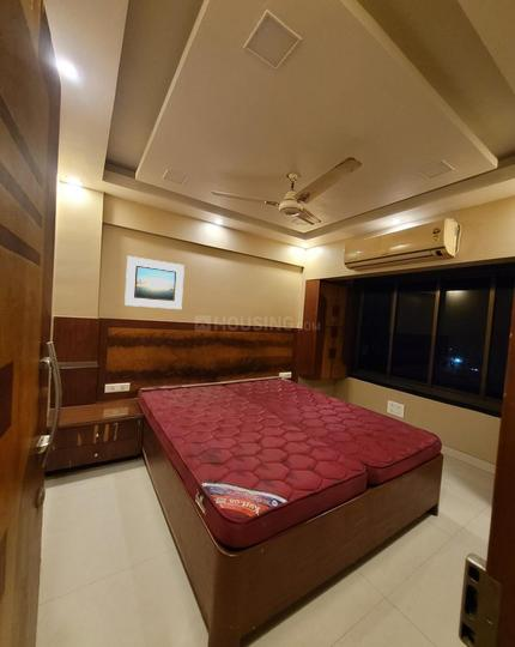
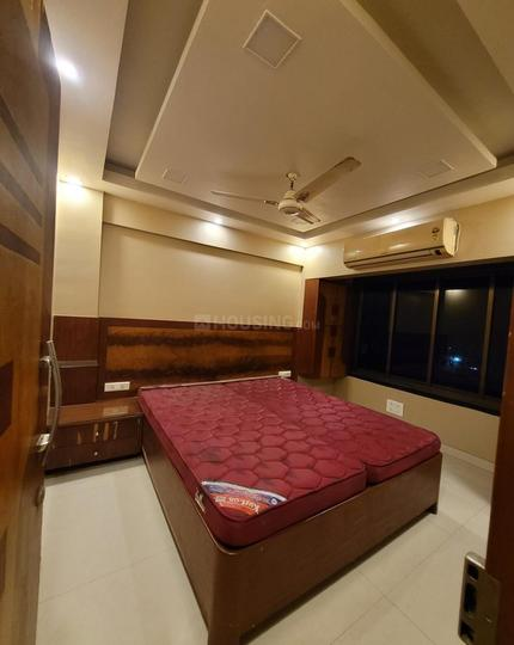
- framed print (156, 284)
